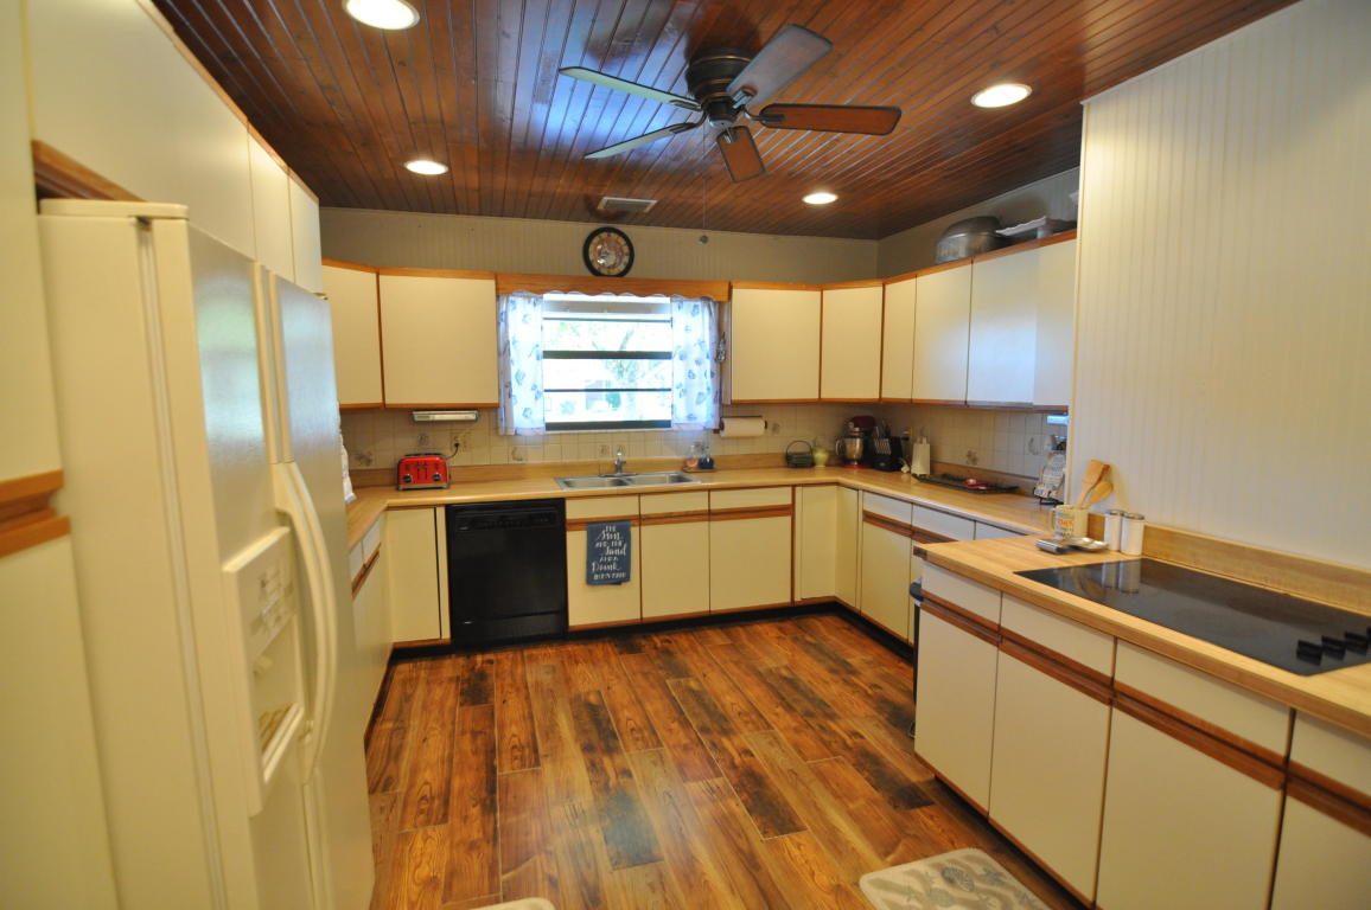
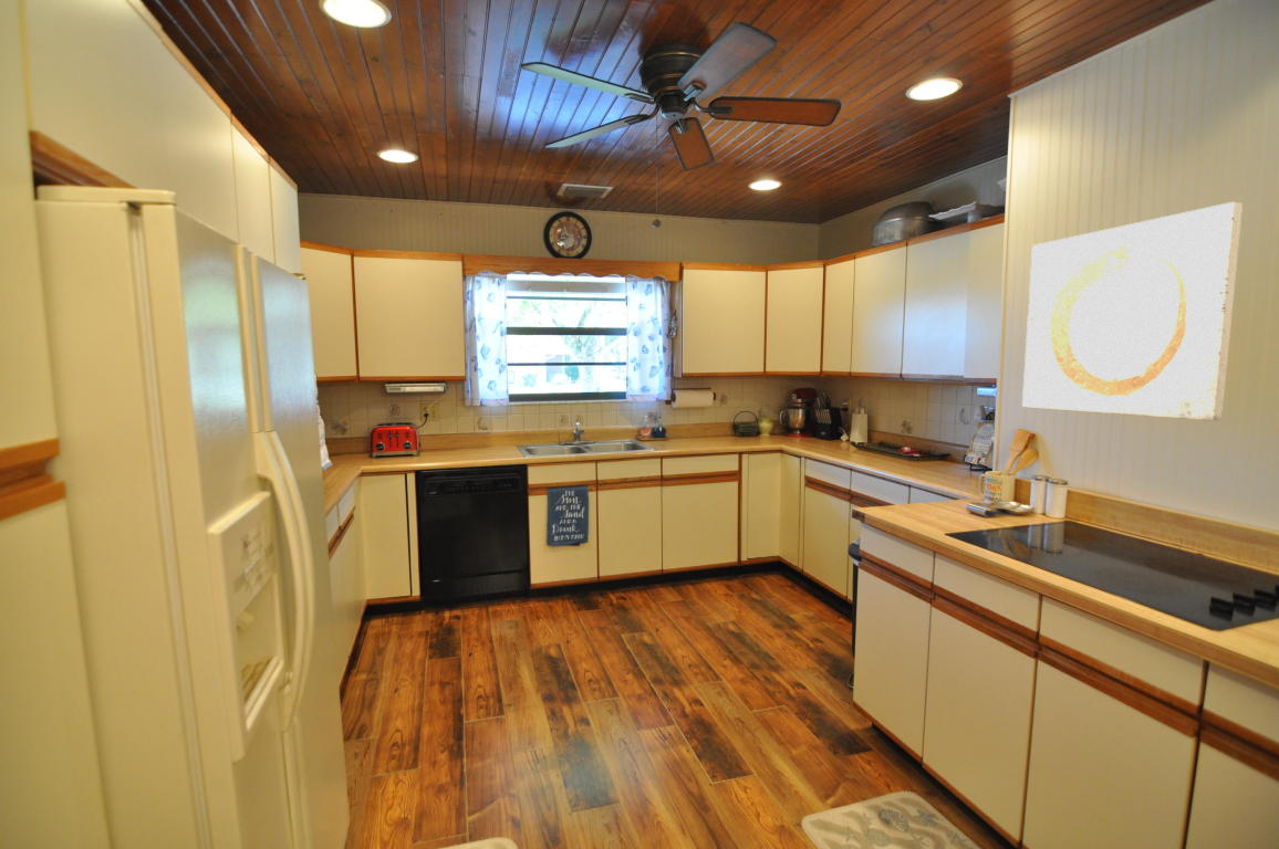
+ wall art (1114, 321)
